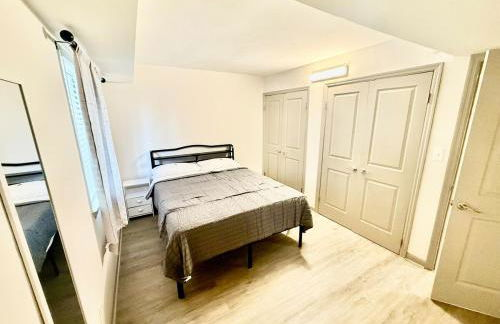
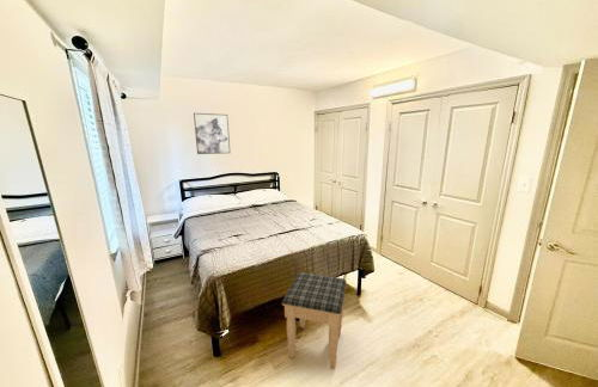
+ footstool (316, 315)
+ wall art (212, 134)
